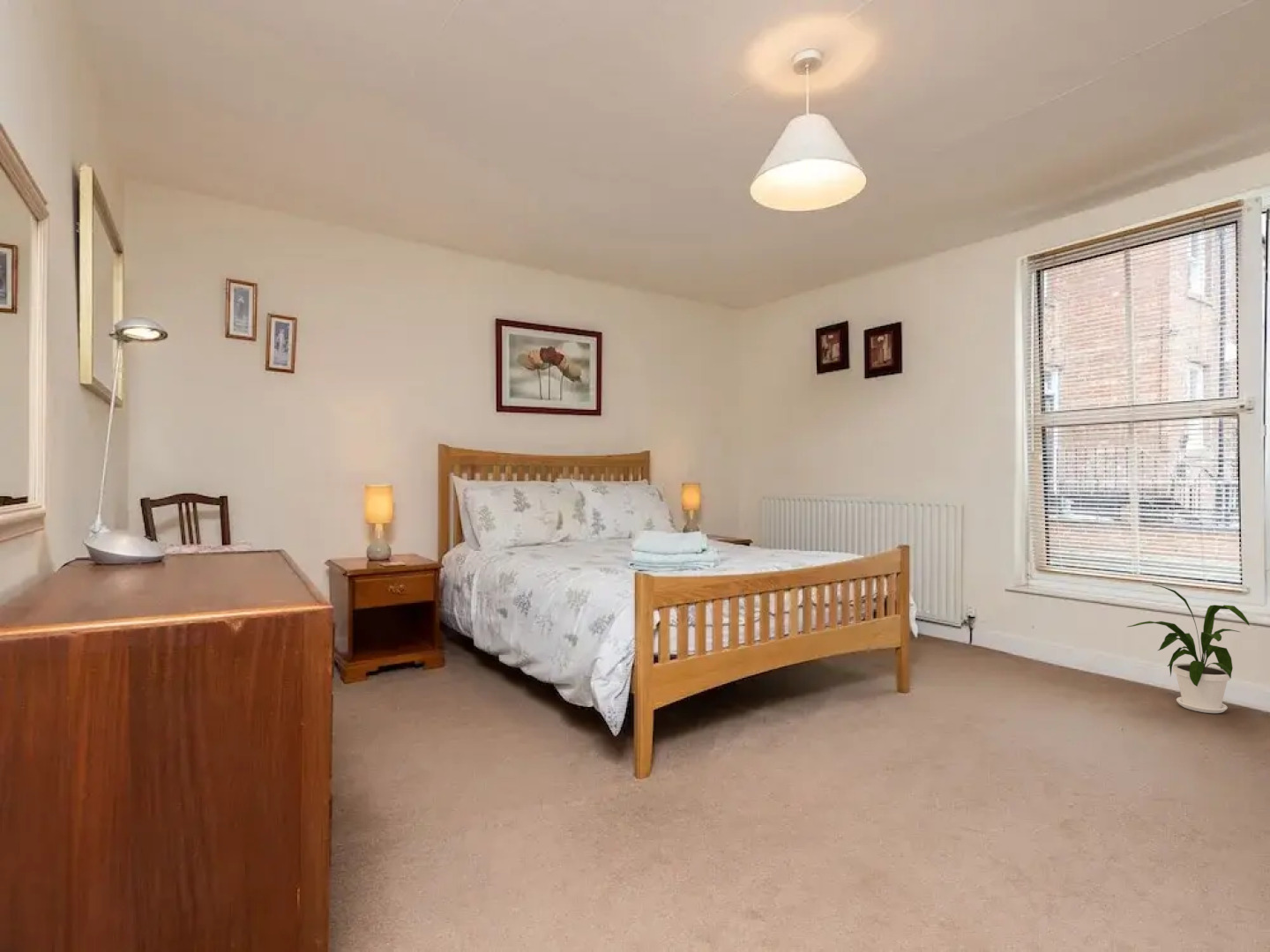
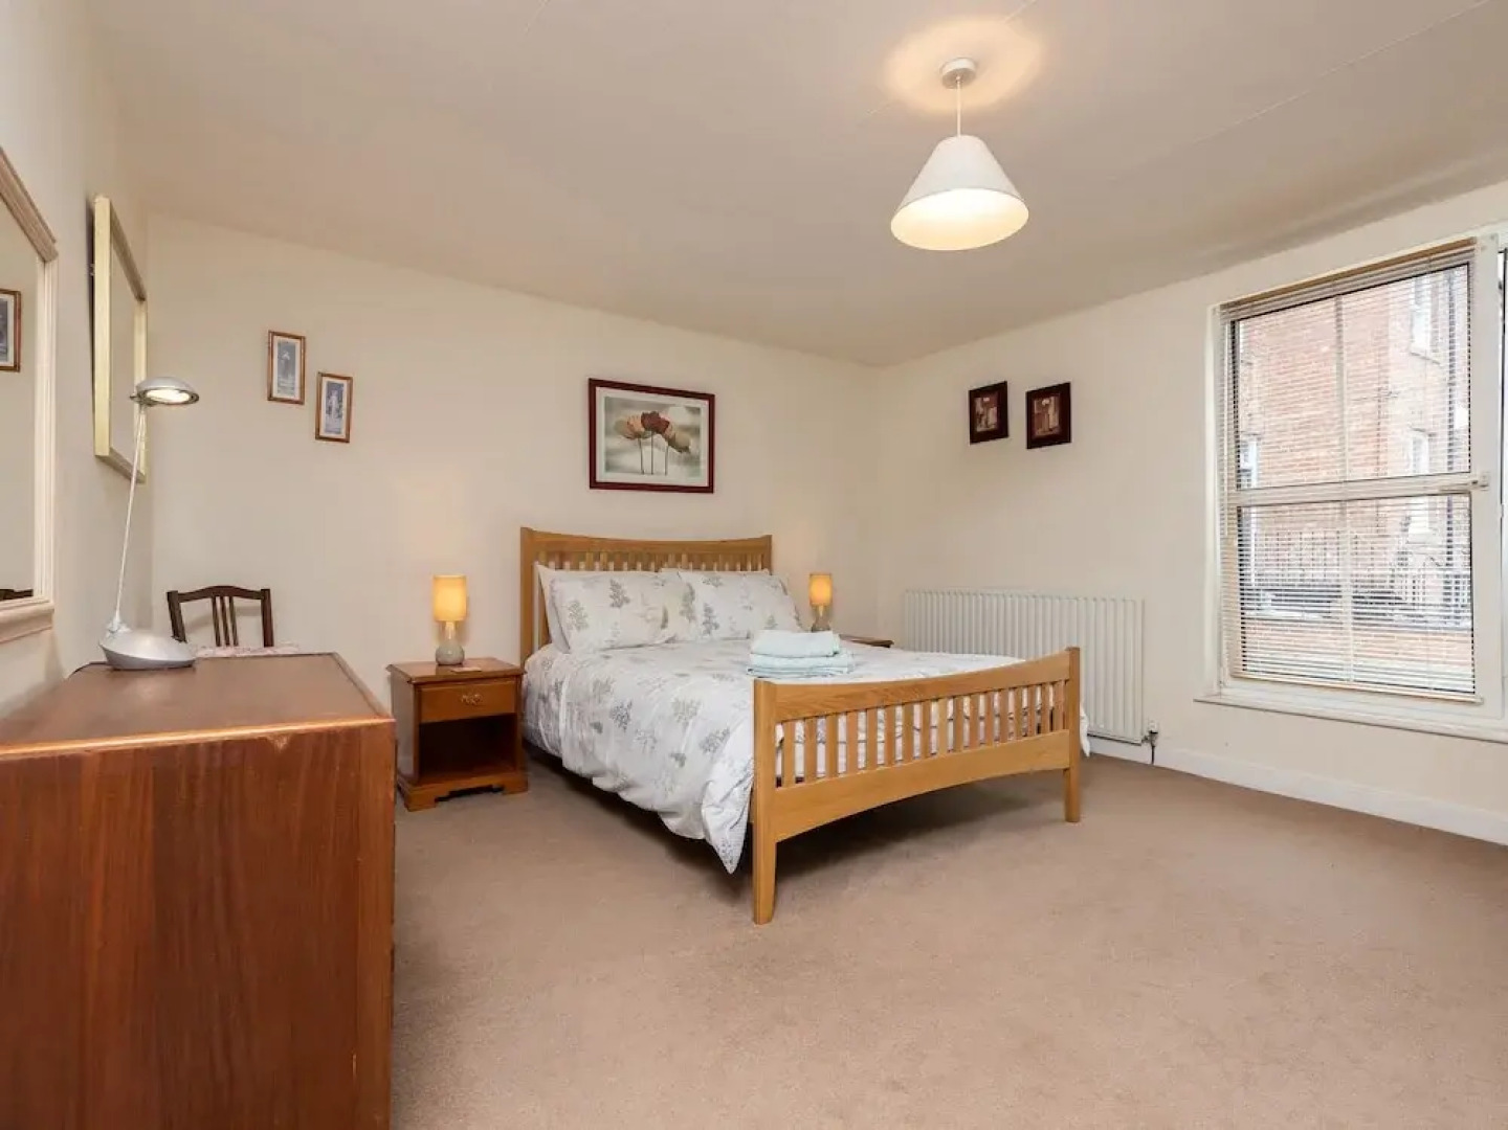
- house plant (1195, 649)
